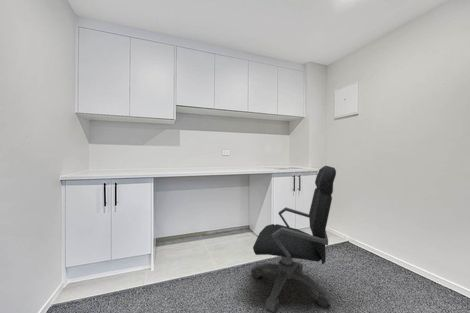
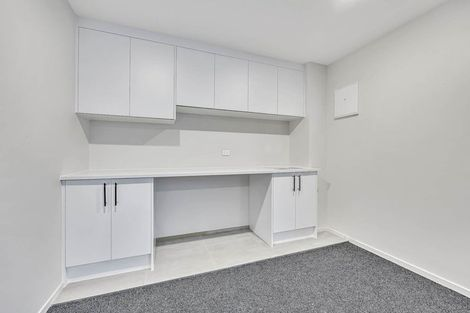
- office chair (288, 227)
